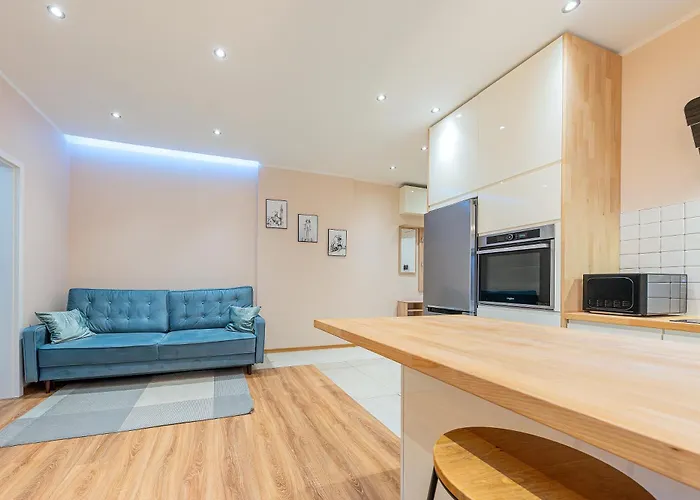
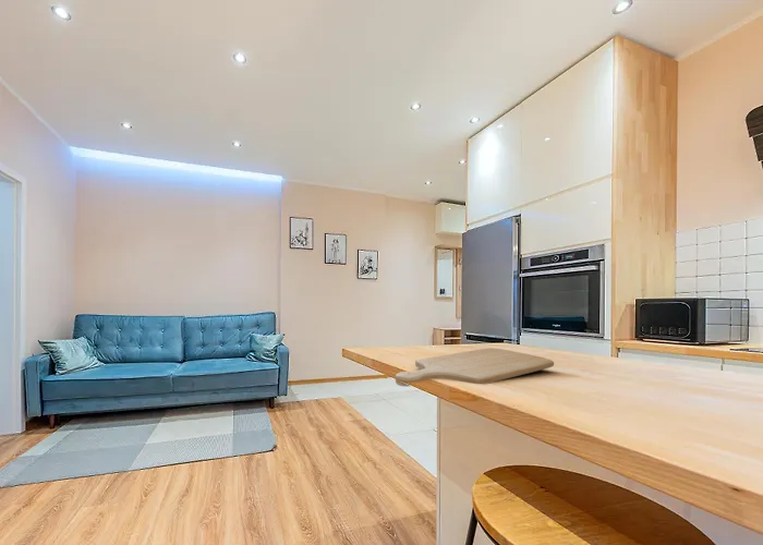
+ chopping board (468, 366)
